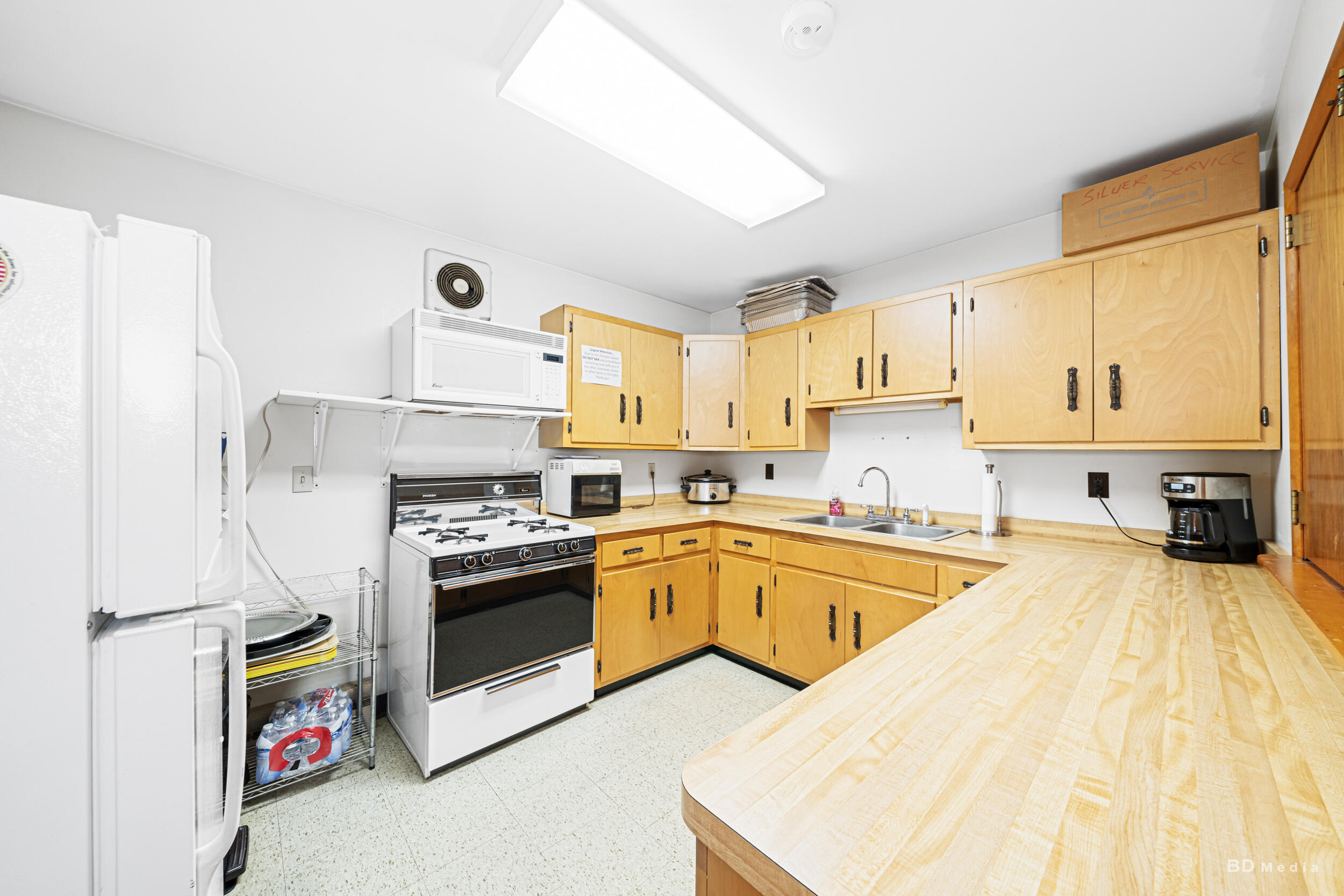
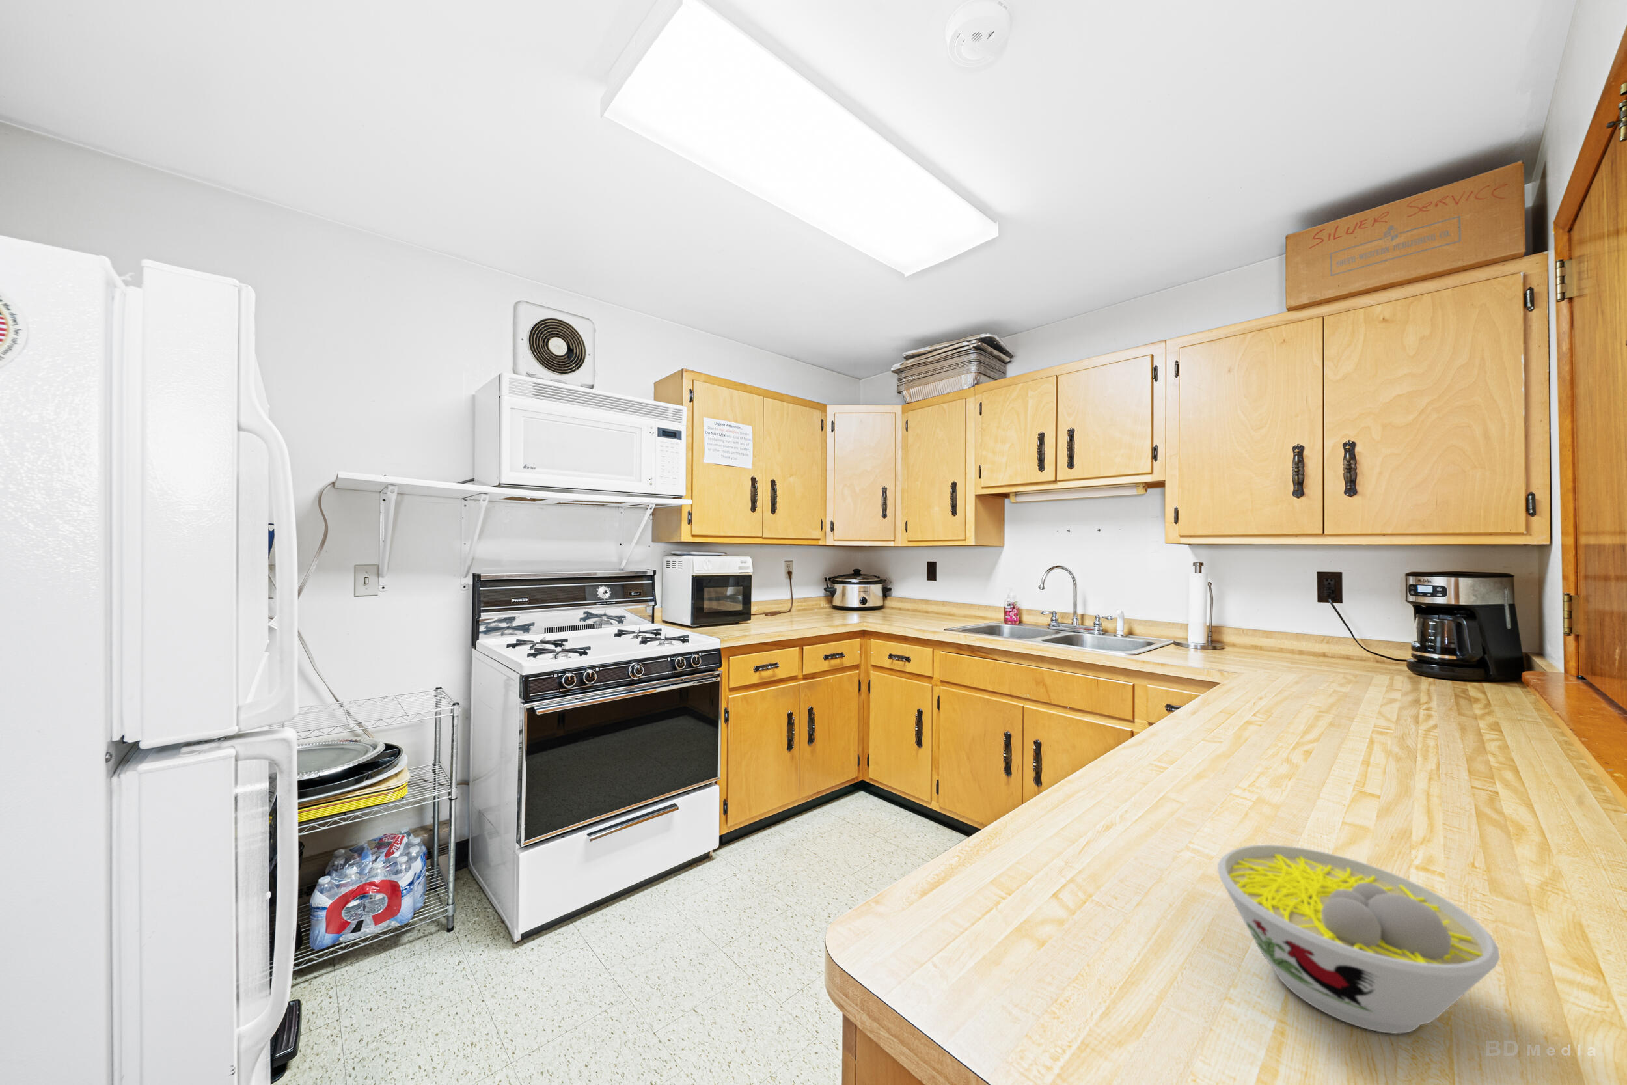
+ bowl (1341, 929)
